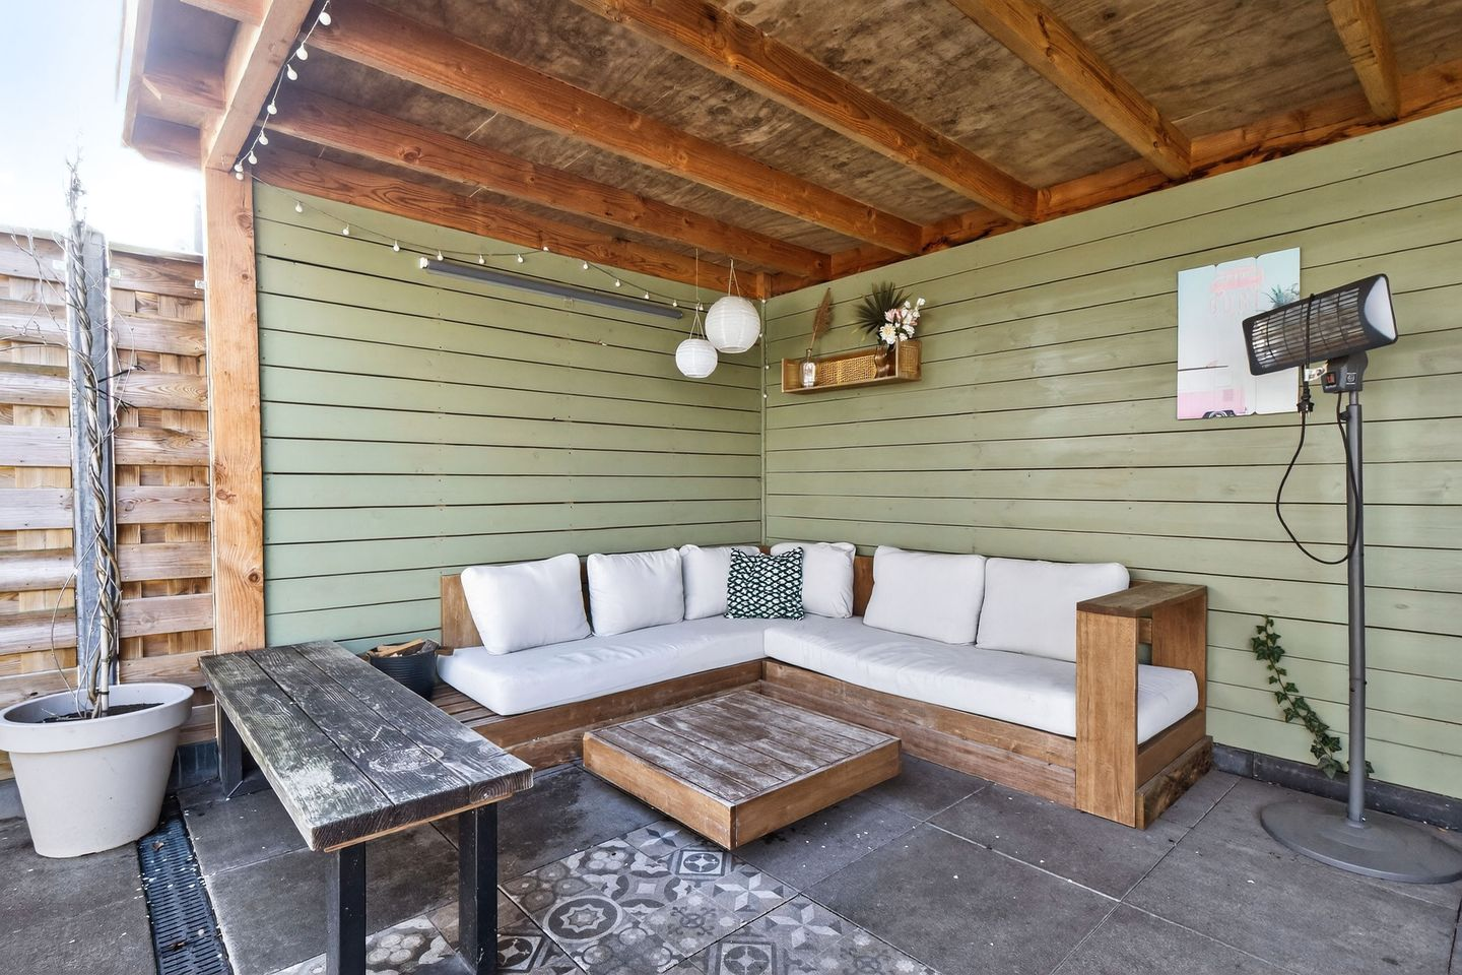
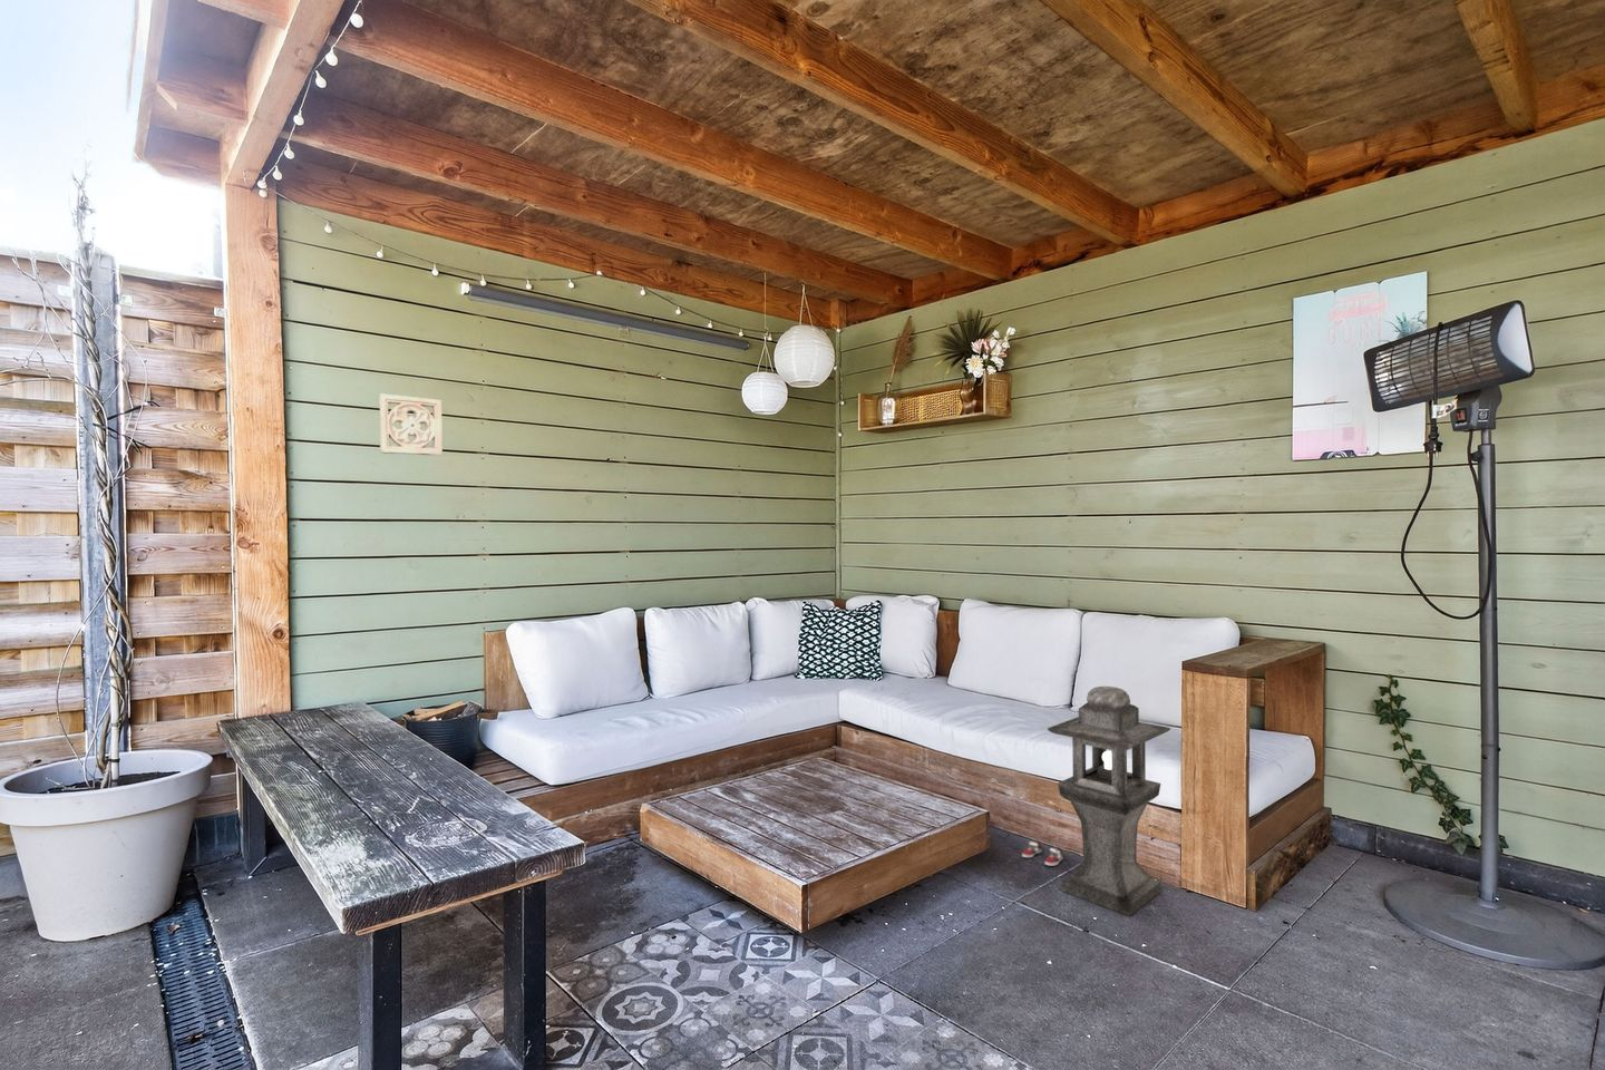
+ sneaker (1041, 850)
+ lantern (1109, 789)
+ wall ornament (411, 426)
